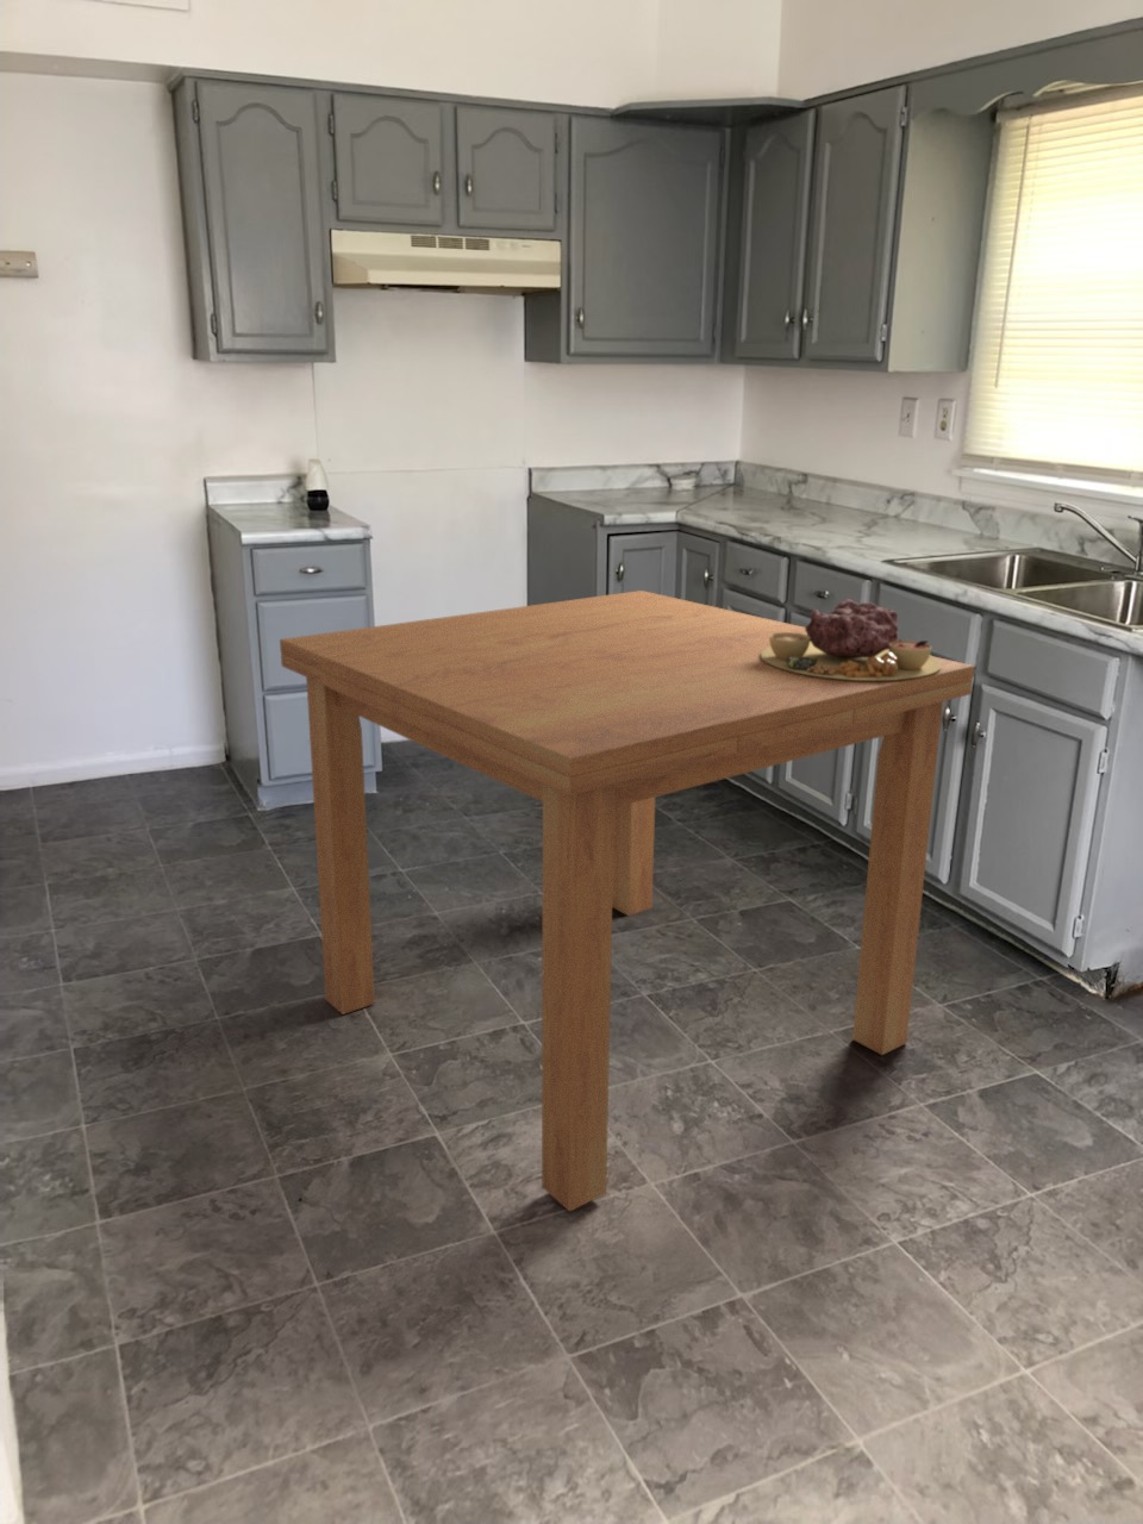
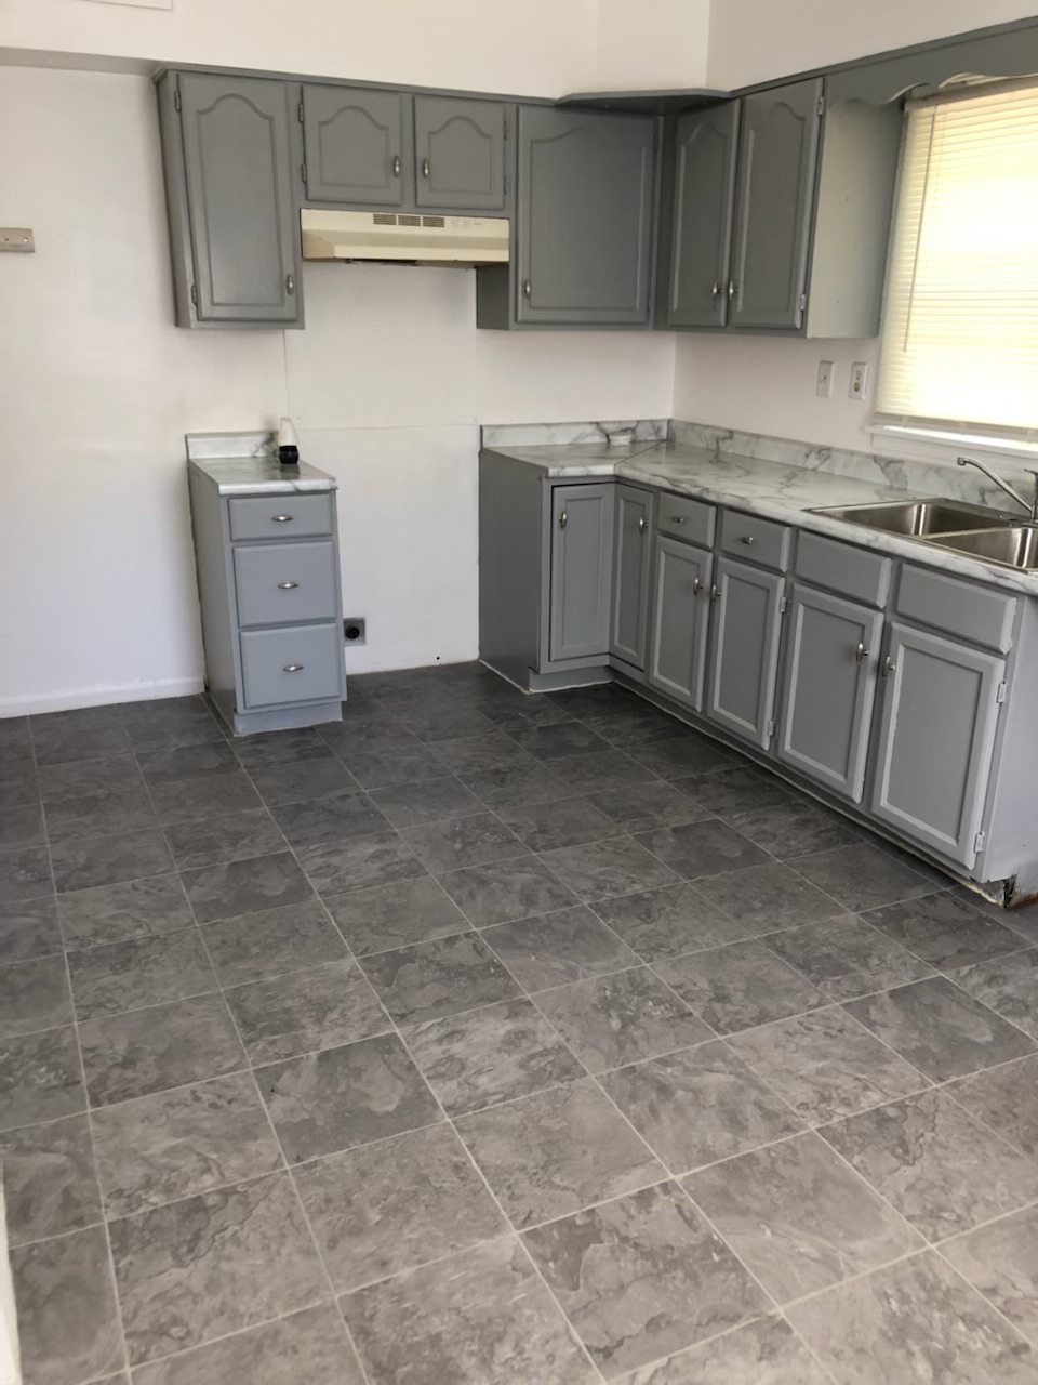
- dining table (611, 845)
- food plate (851, 631)
